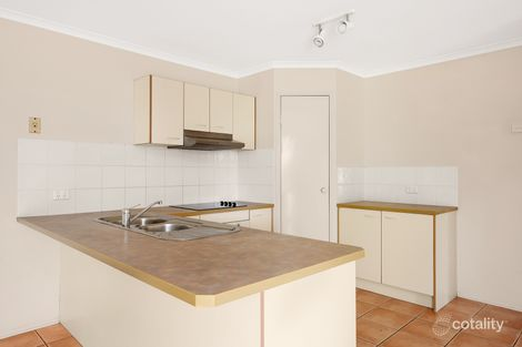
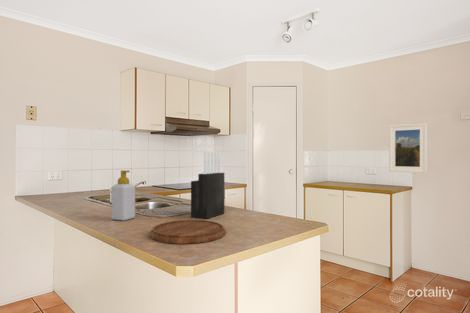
+ soap bottle (123, 194)
+ knife block (206, 183)
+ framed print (407, 148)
+ cutting board (188, 230)
